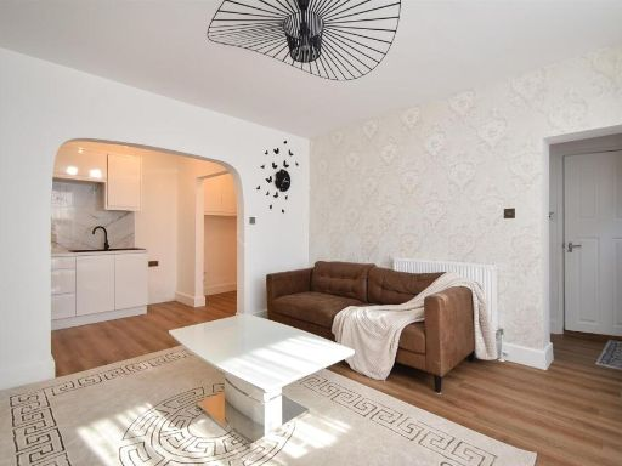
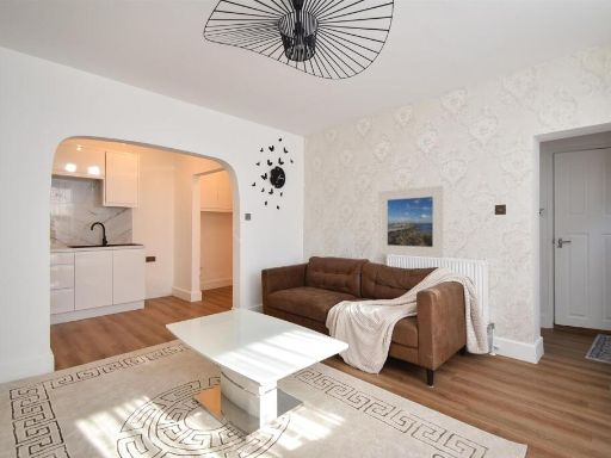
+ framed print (408, 222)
